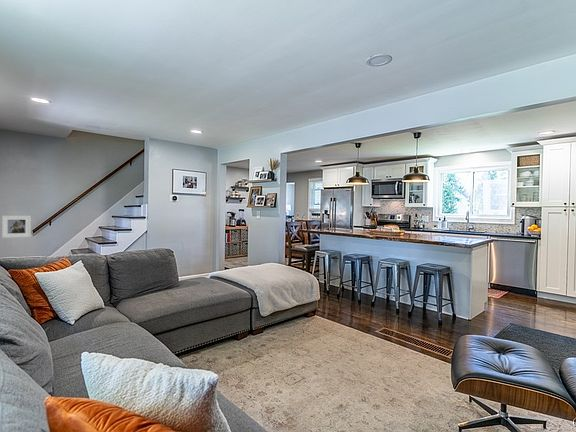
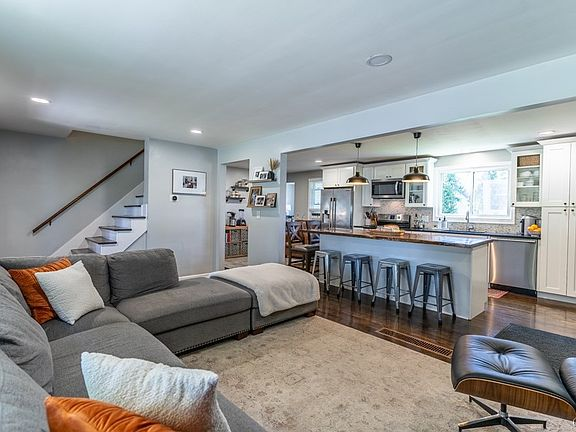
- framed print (16, 226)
